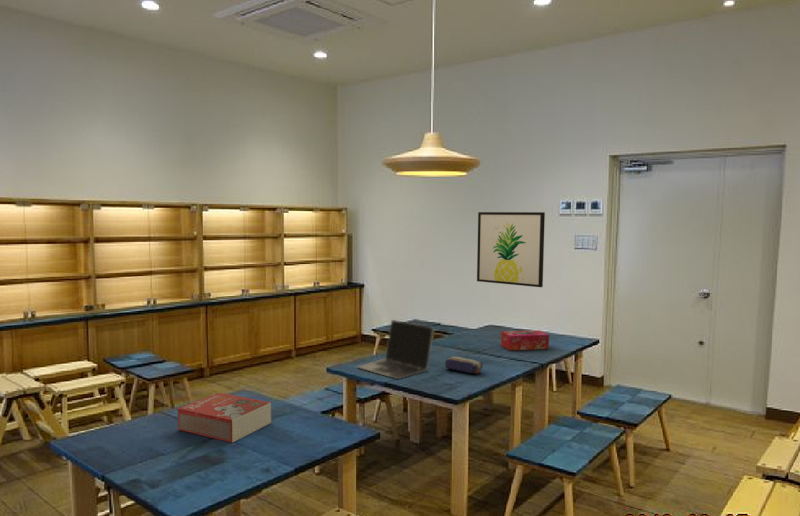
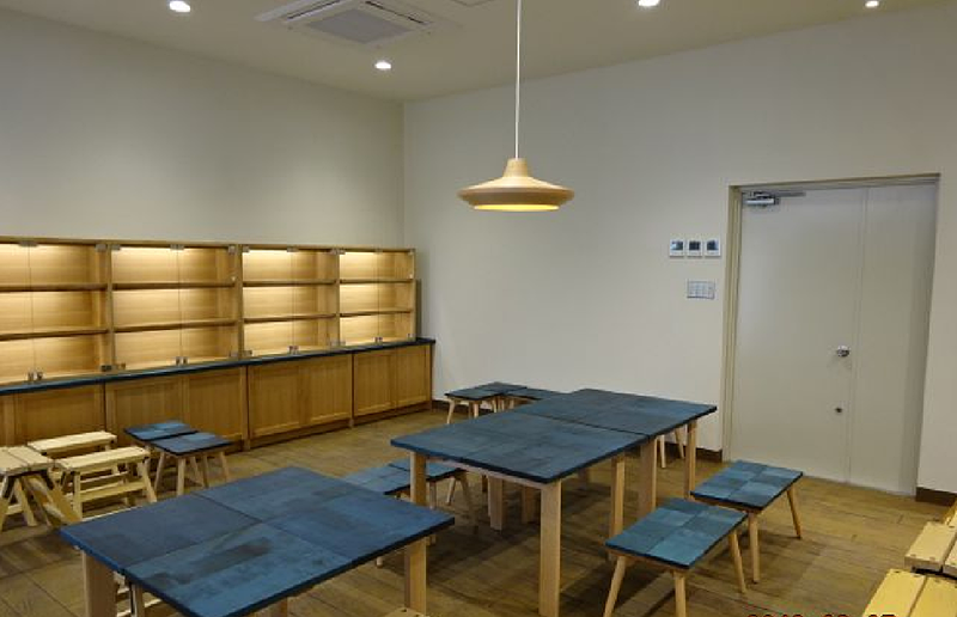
- tissue box (524, 340)
- wall art (509, 248)
- laptop (394, 347)
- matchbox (225, 415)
- pencil case (463, 364)
